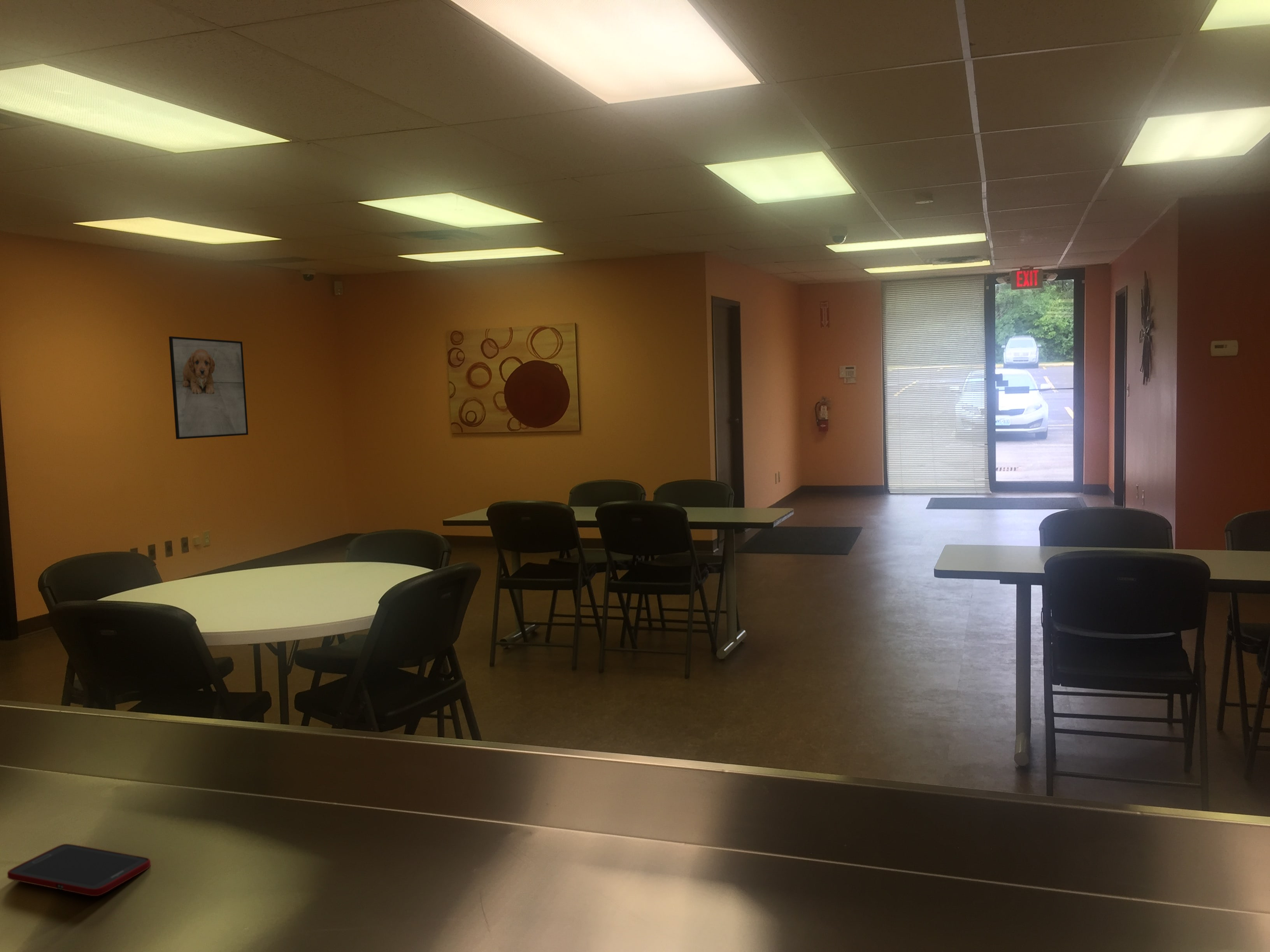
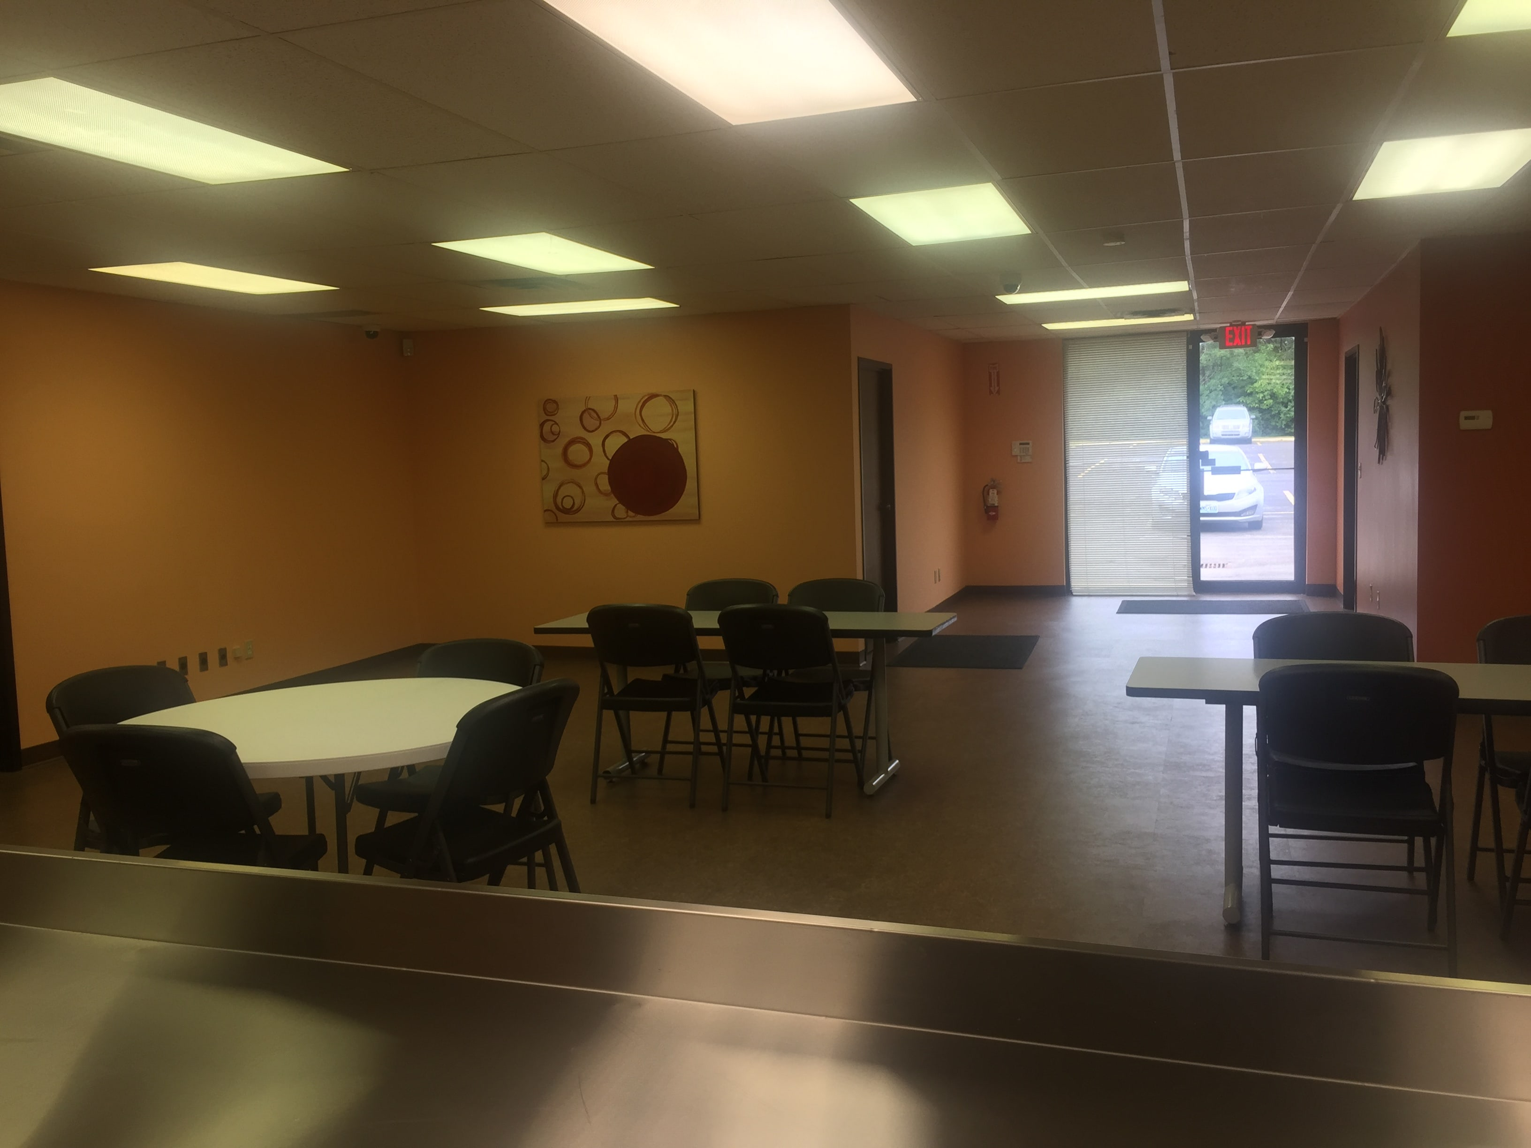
- cell phone (80, 869)
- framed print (210, 388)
